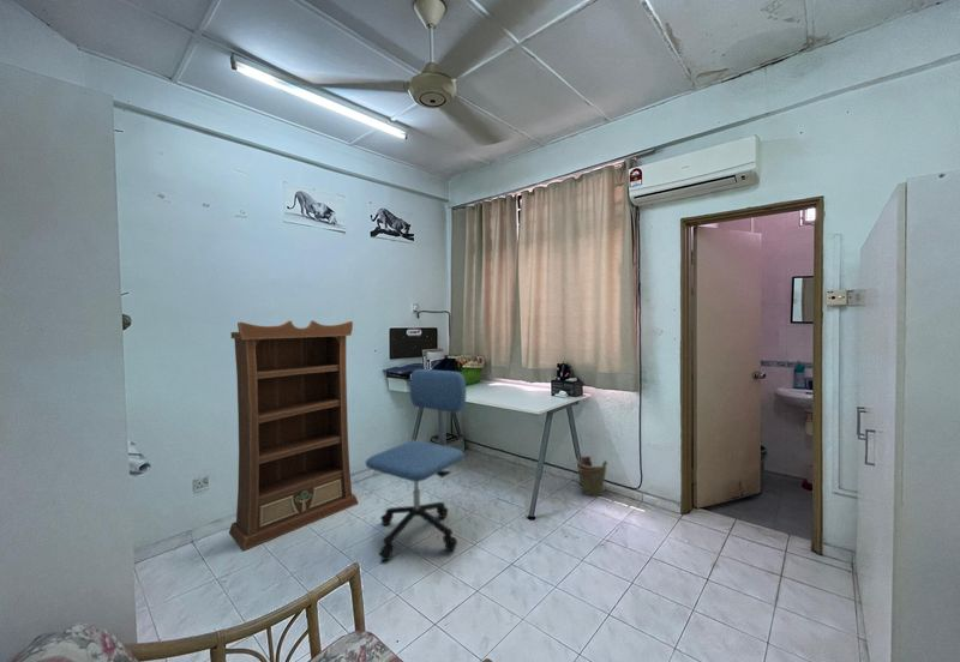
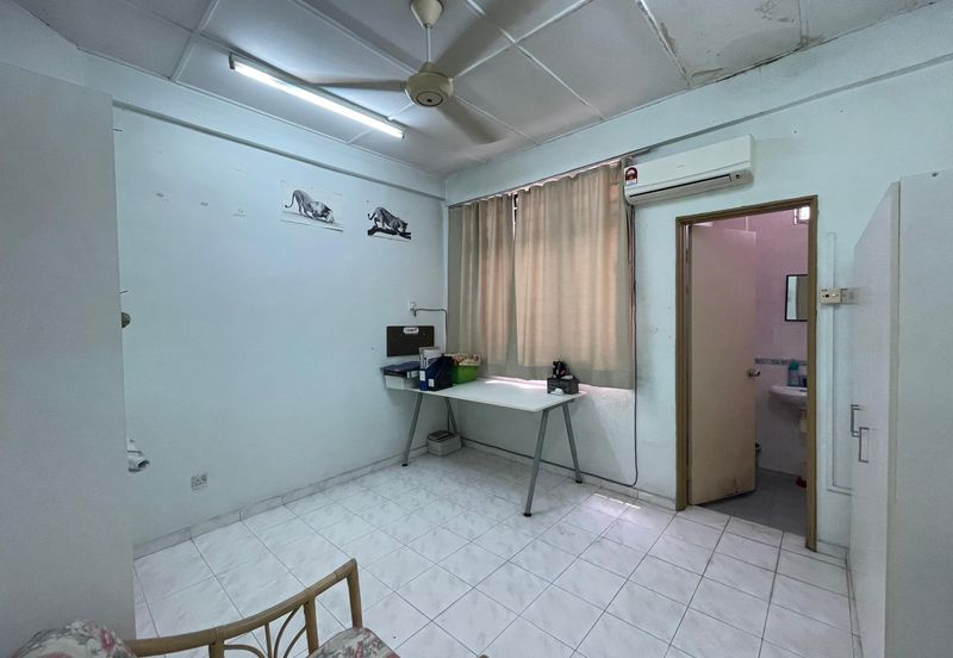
- office chair (415, 456)
- bucket (590, 475)
- bookcase (295, 419)
